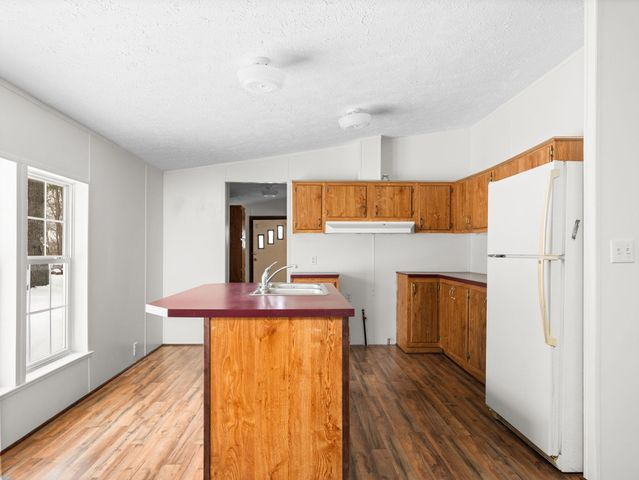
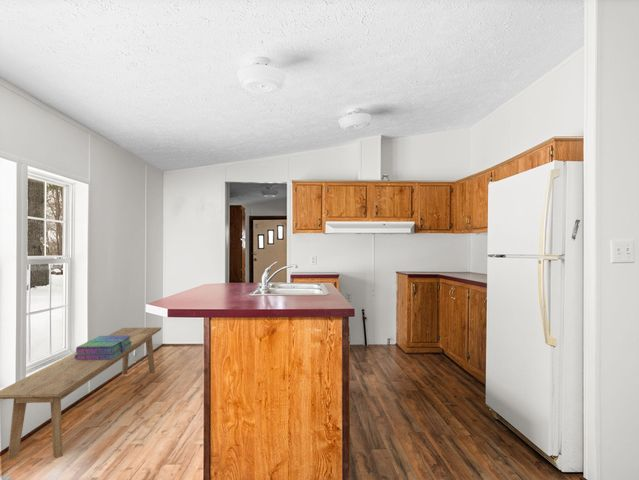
+ bench (96, 375)
+ stack of books (105, 346)
